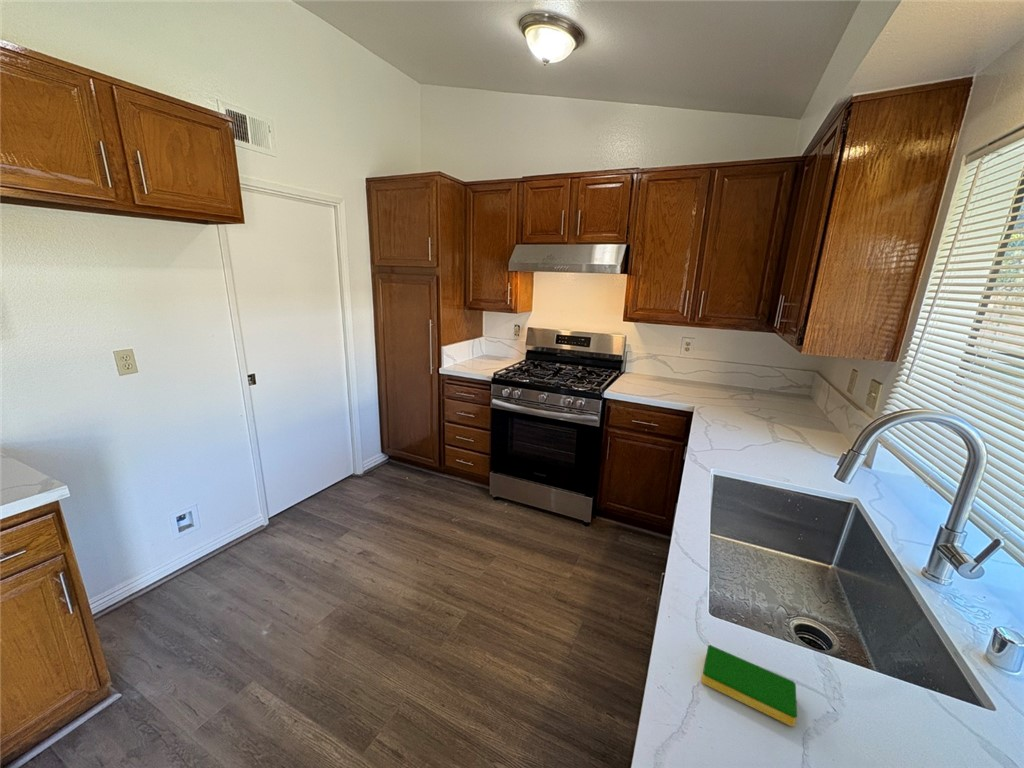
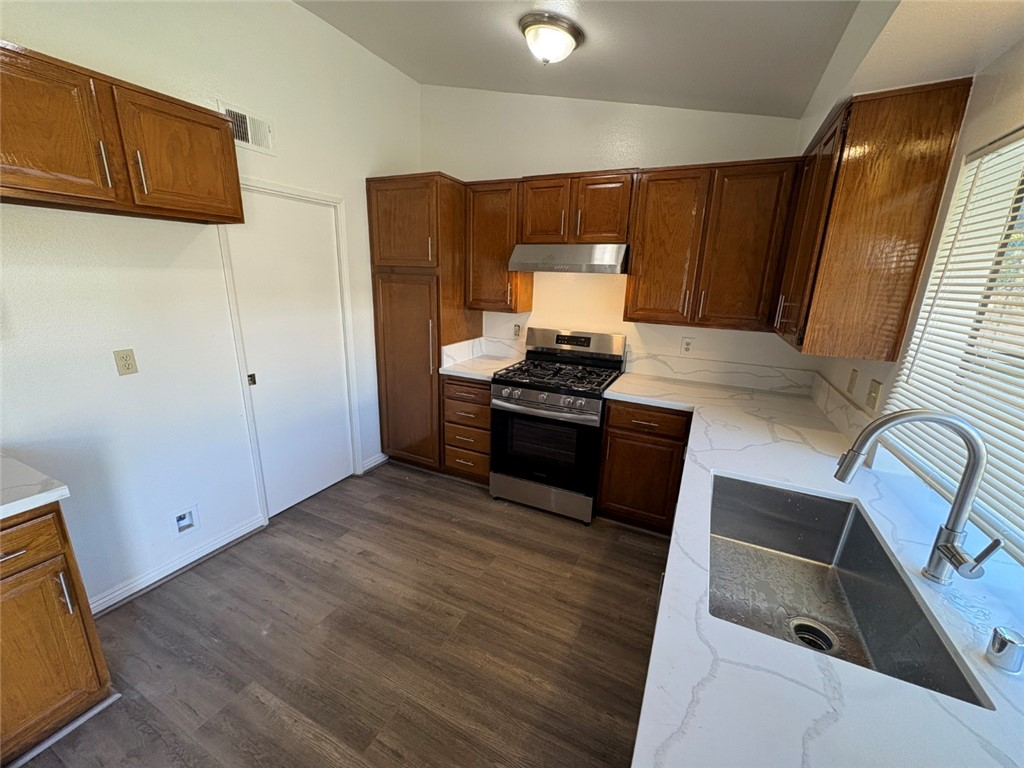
- dish sponge (747, 682)
